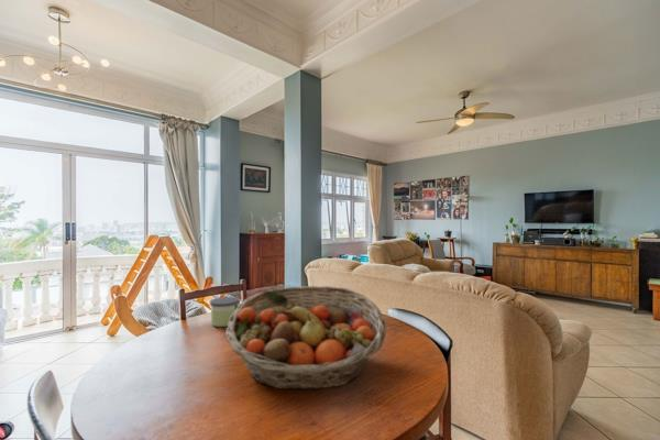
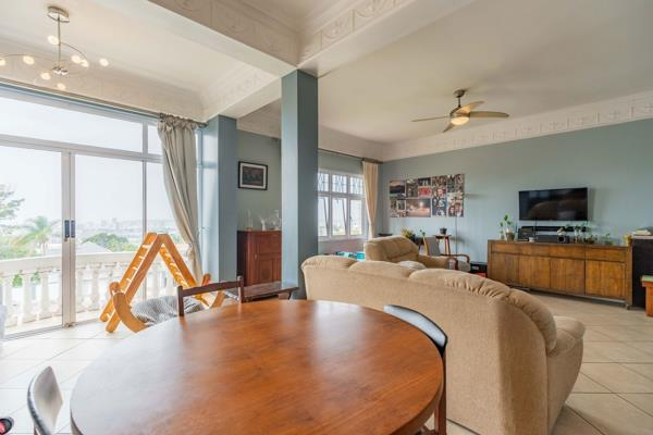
- fruit basket (307, 330)
- candle (224, 311)
